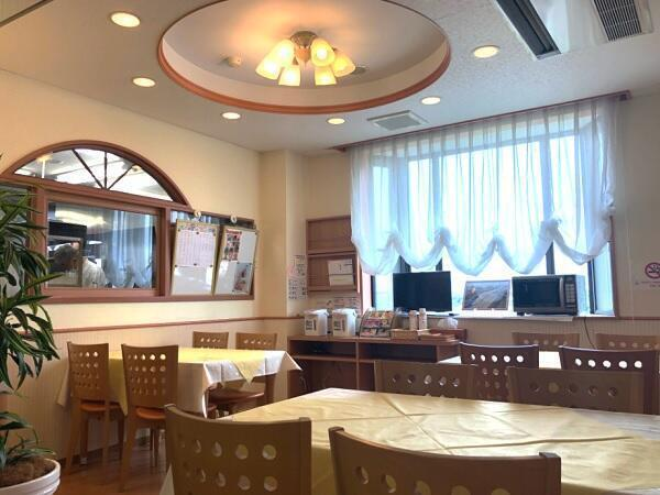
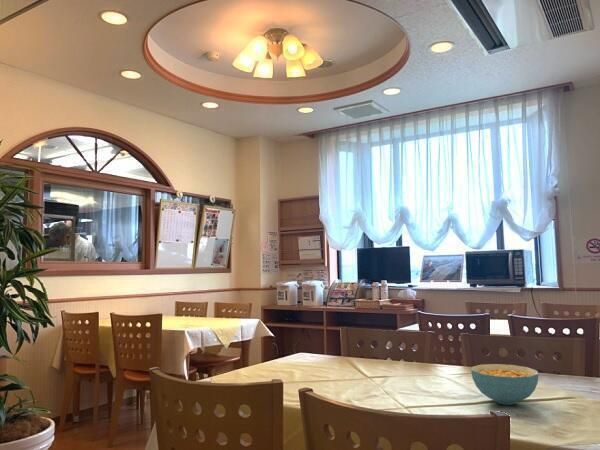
+ cereal bowl (504, 386)
